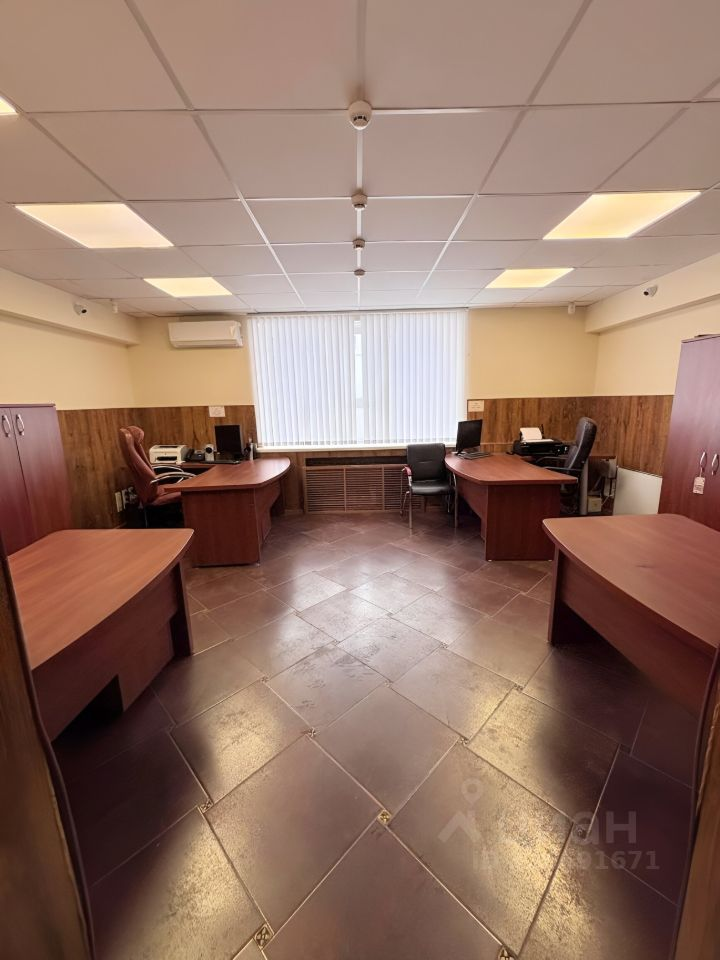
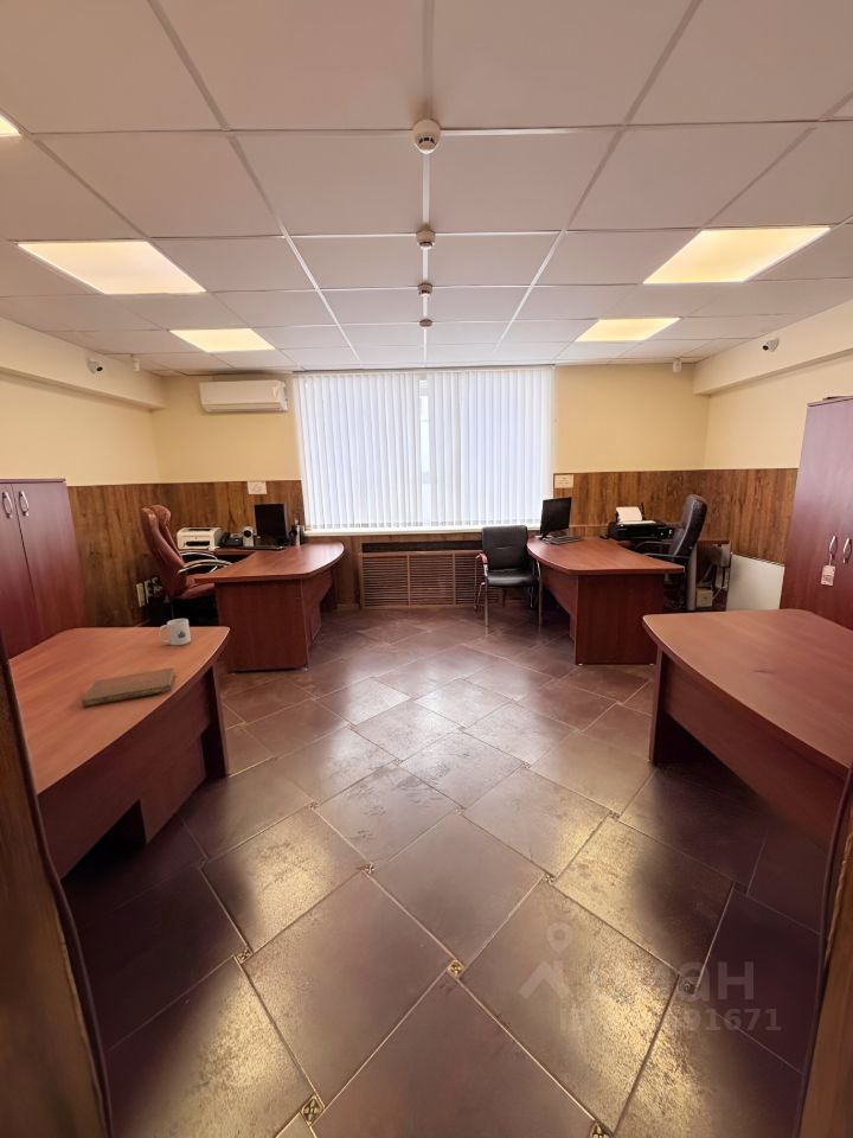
+ mug (174, 632)
+ notebook (132, 685)
